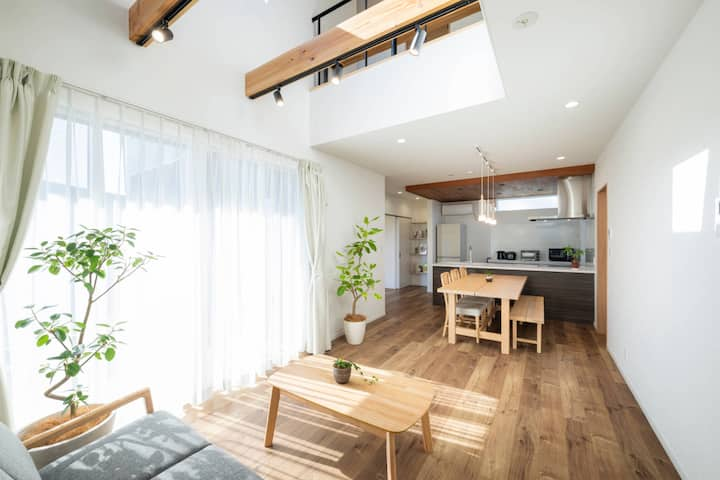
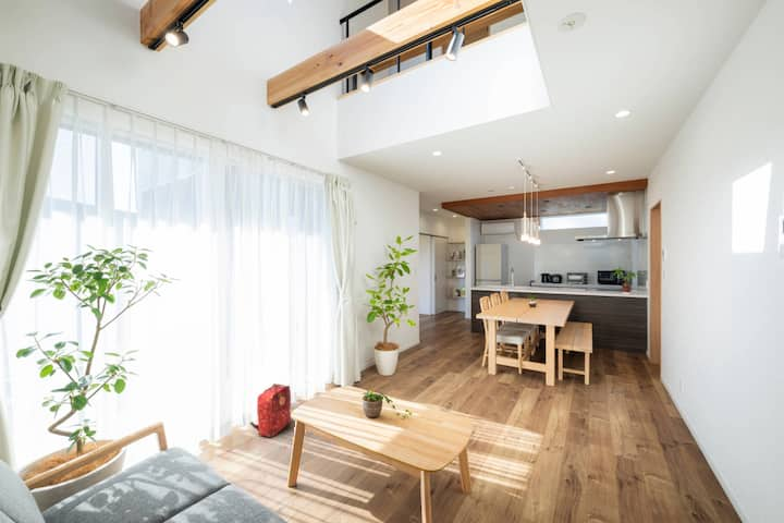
+ backpack (271, 406)
